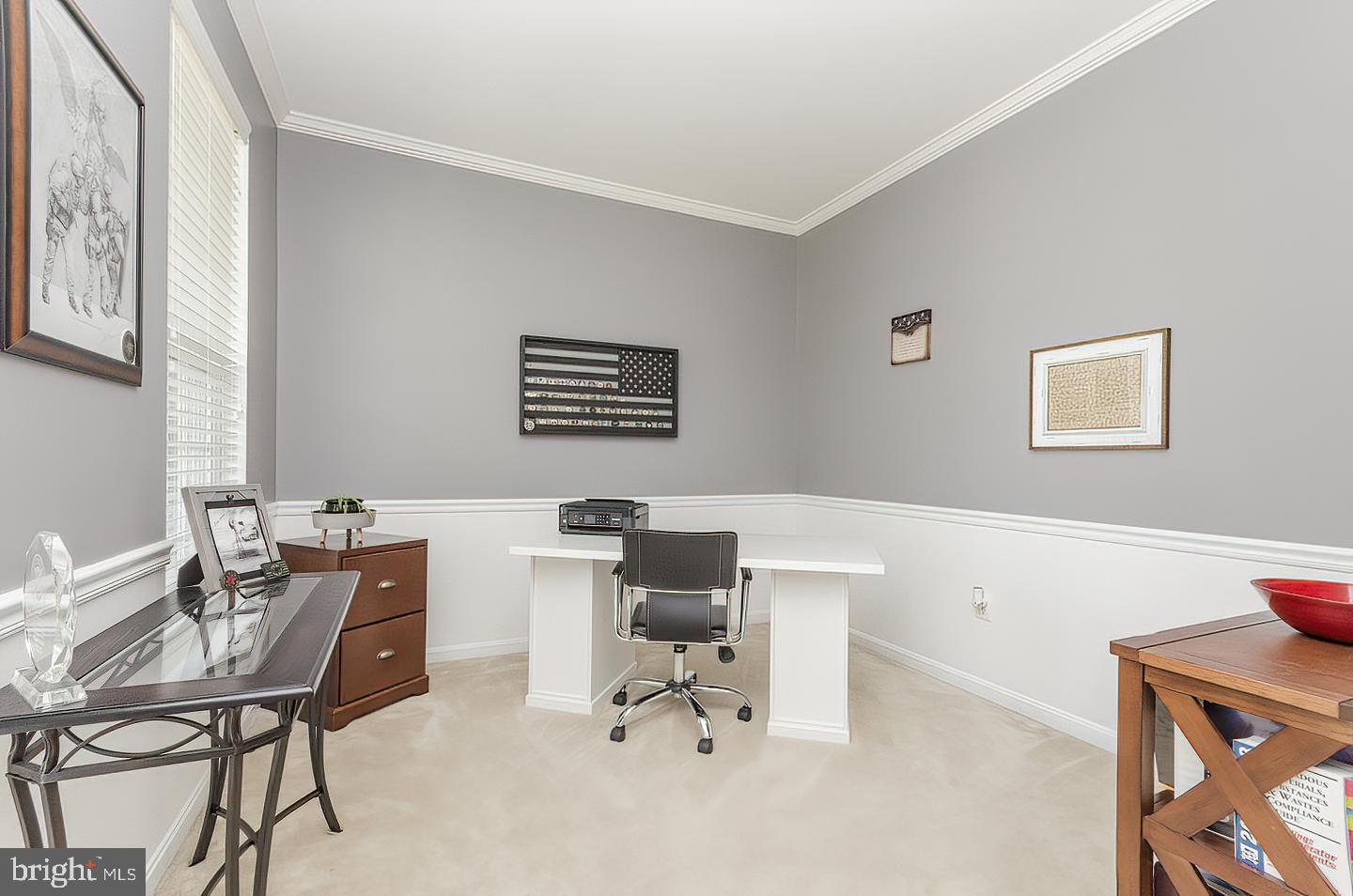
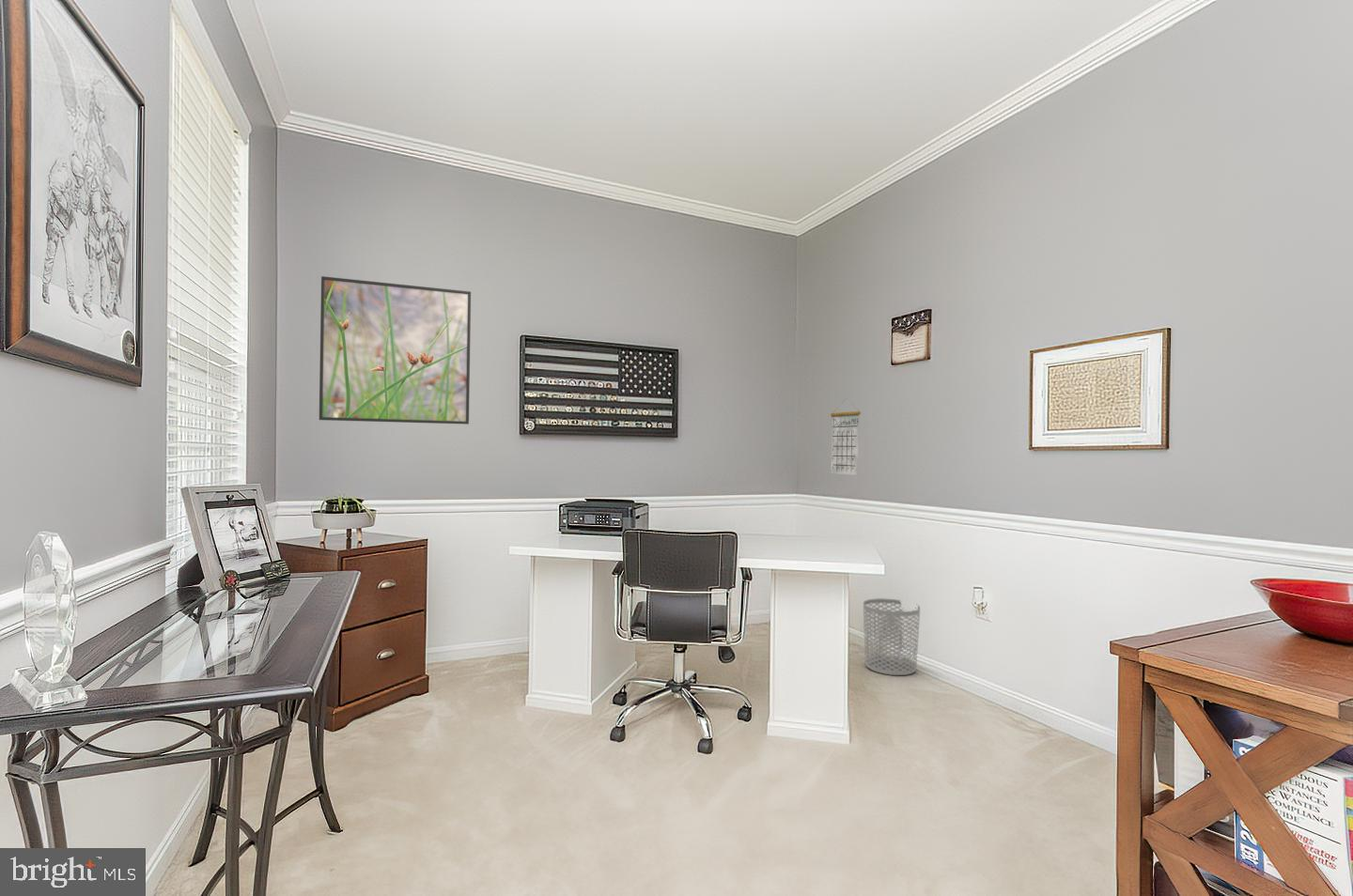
+ waste bin (891, 636)
+ calendar (845, 436)
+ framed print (397, 353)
